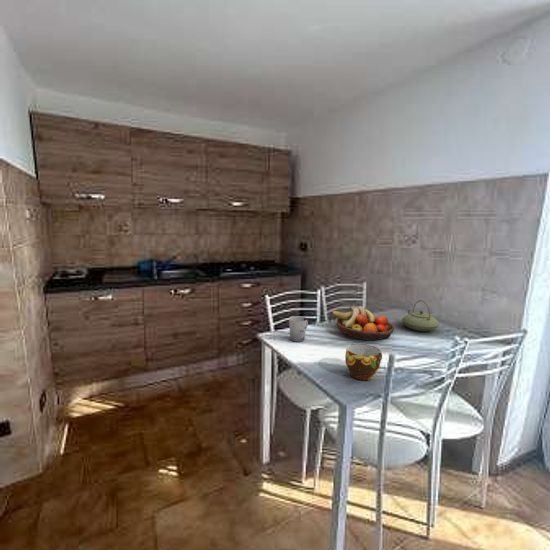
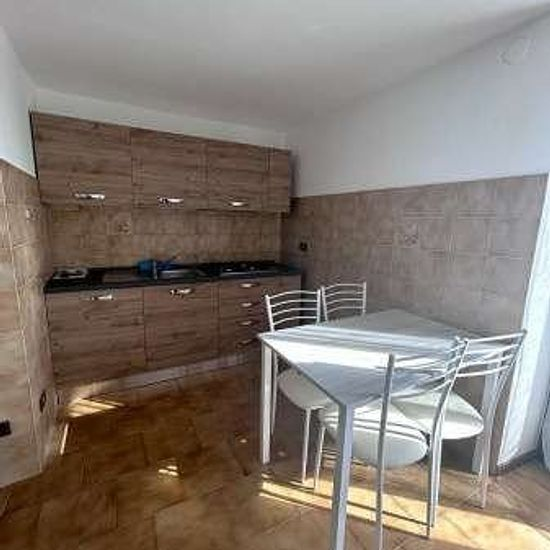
- cup (299, 328)
- fruit bowl (364, 321)
- teapot (419, 313)
- cup (363, 361)
